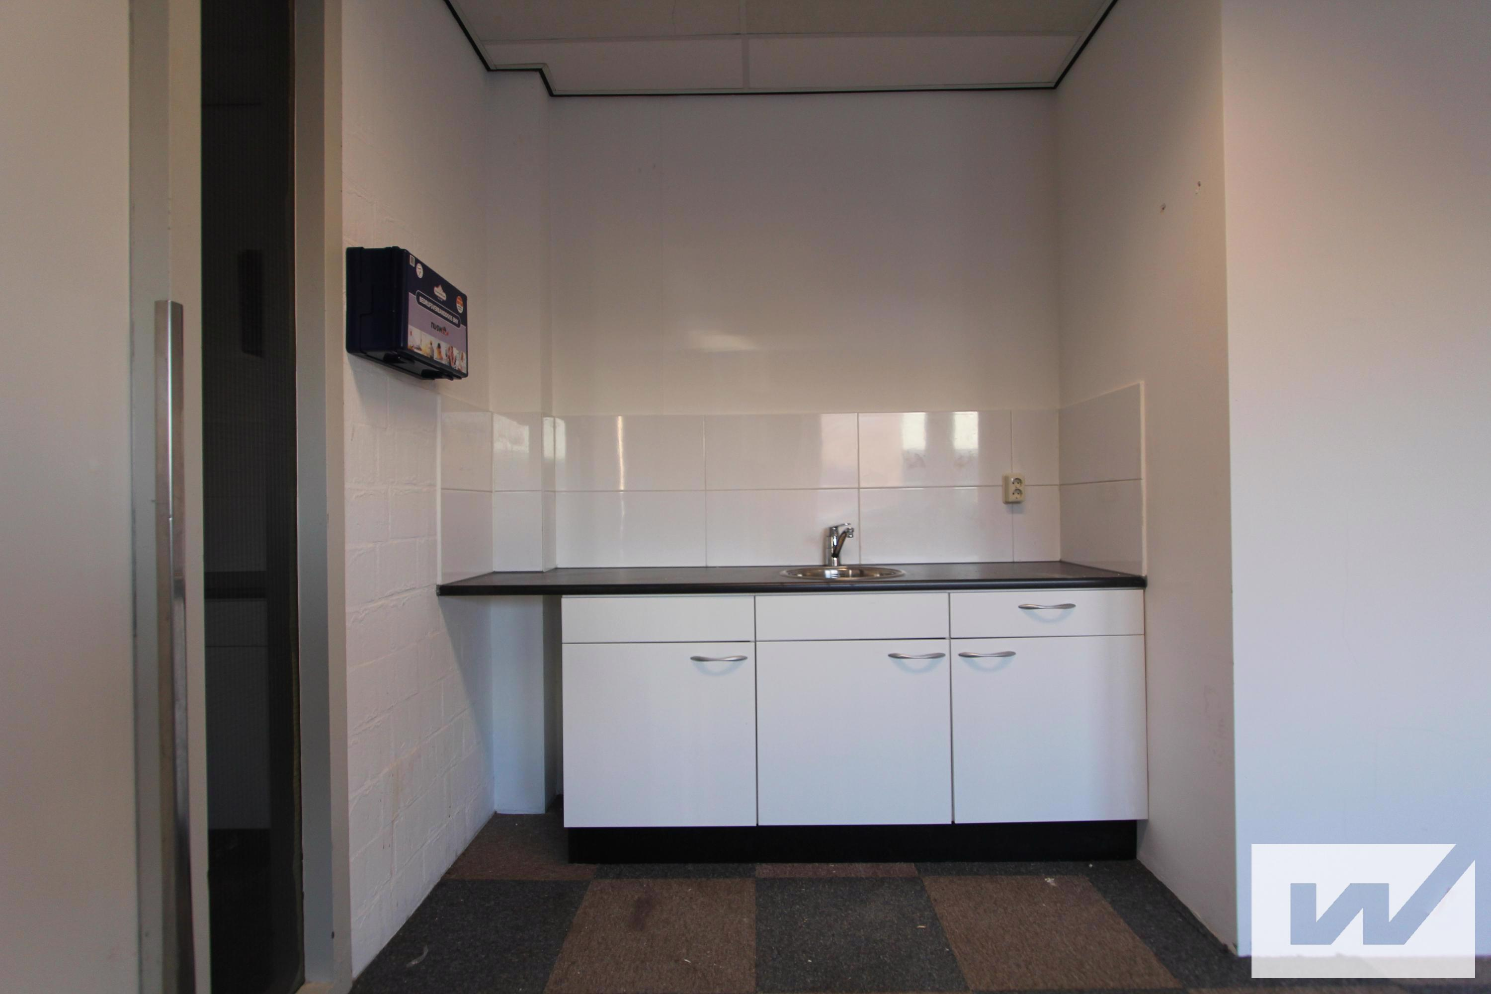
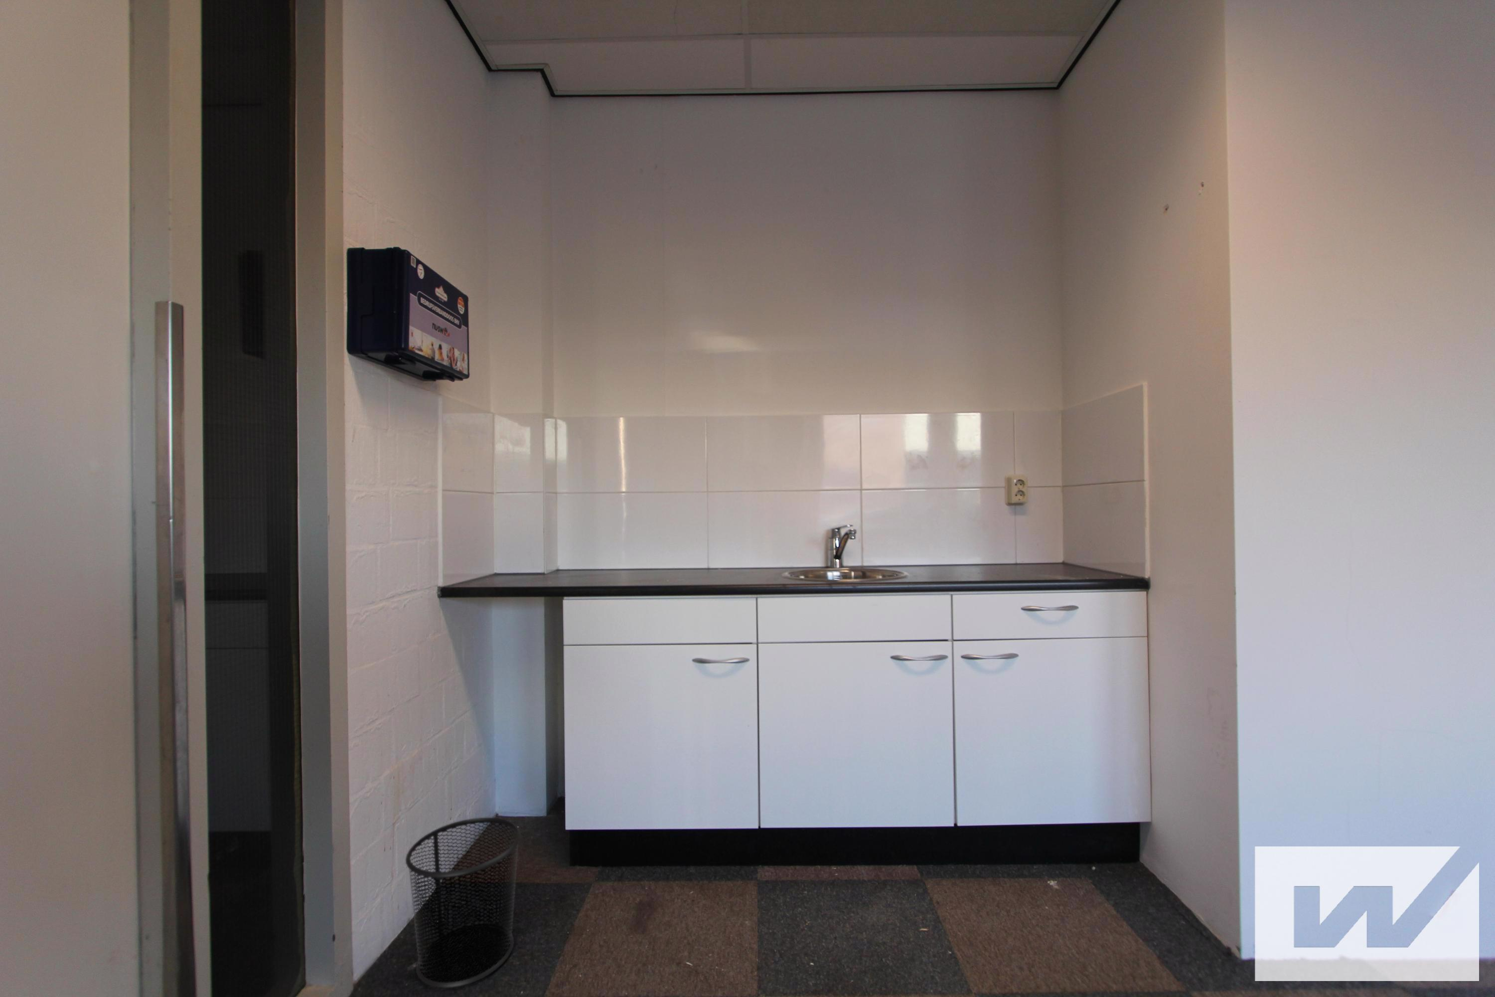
+ waste bin (465, 899)
